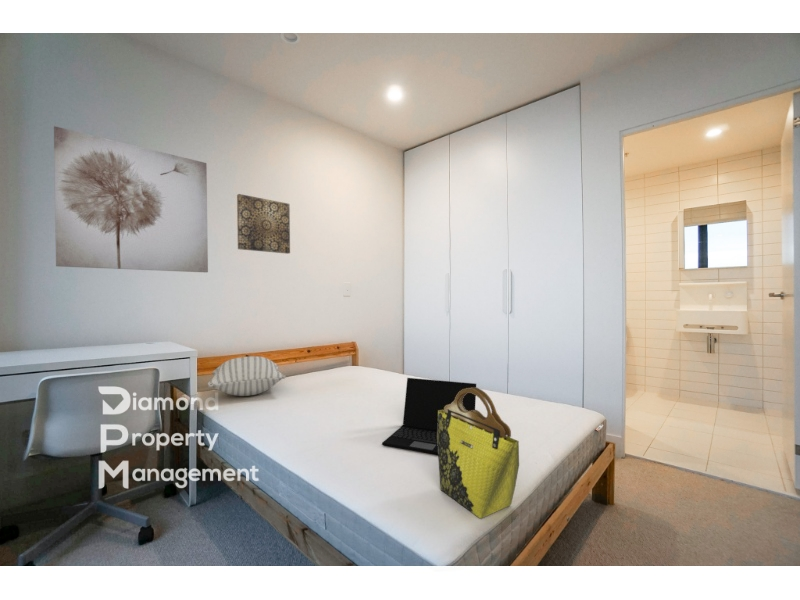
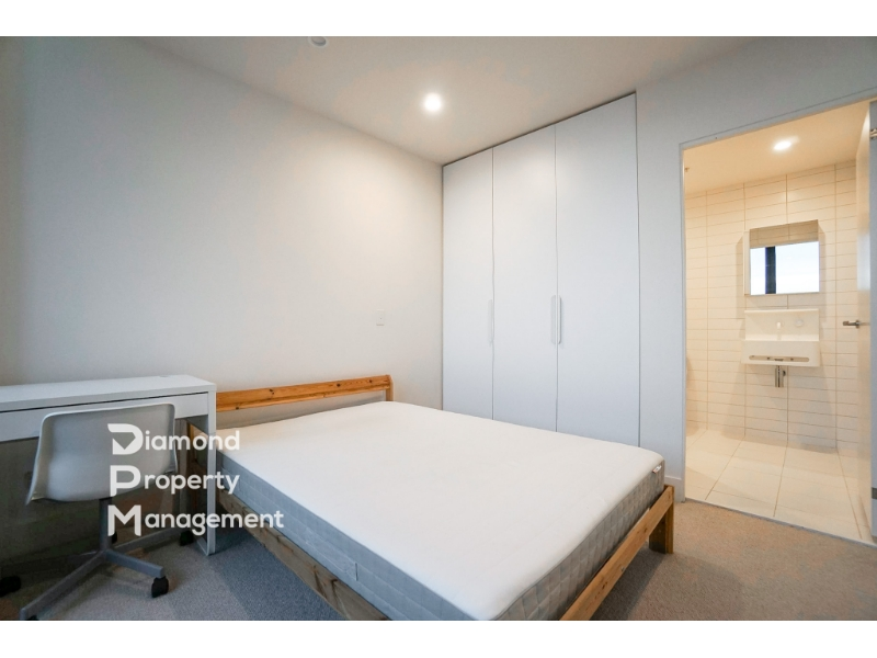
- wall art (140, 208)
- pillow (247, 374)
- laptop (431, 413)
- tote bag (473, 442)
- wall art (264, 225)
